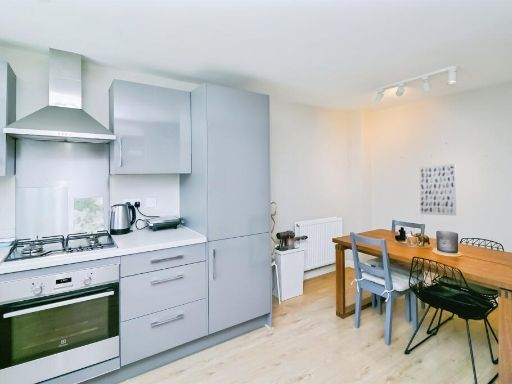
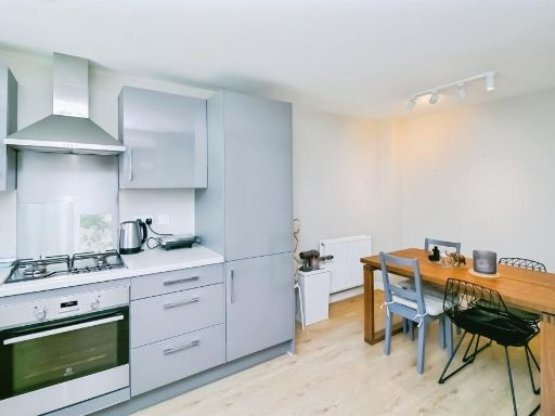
- wall art (437, 190)
